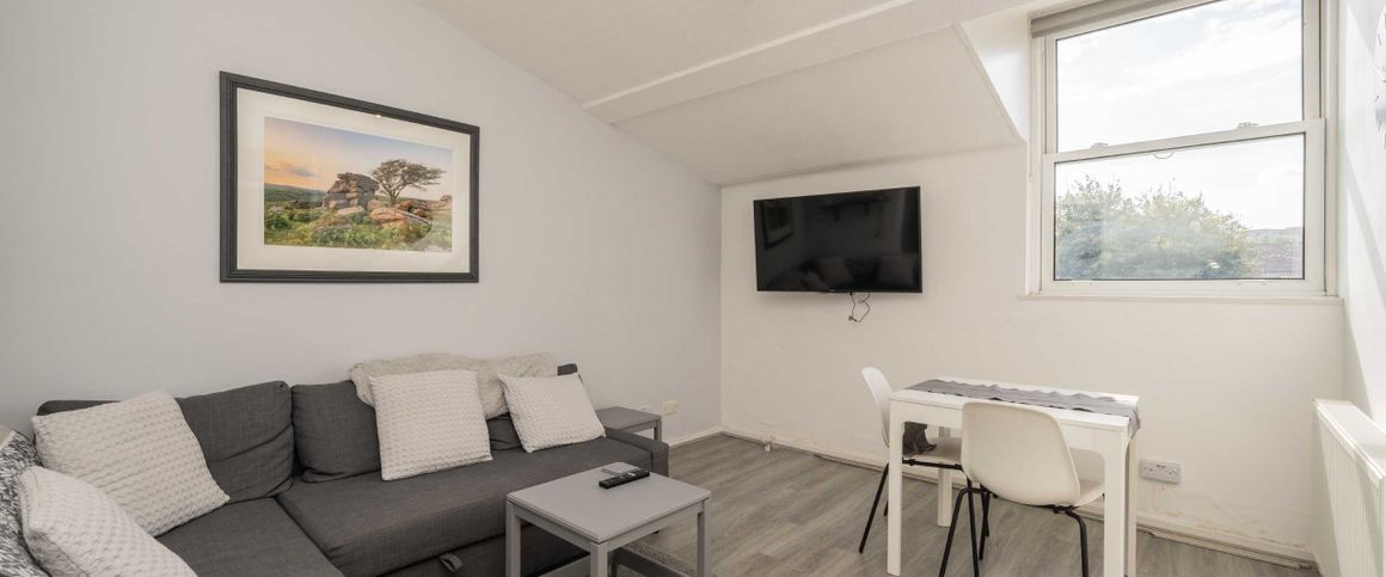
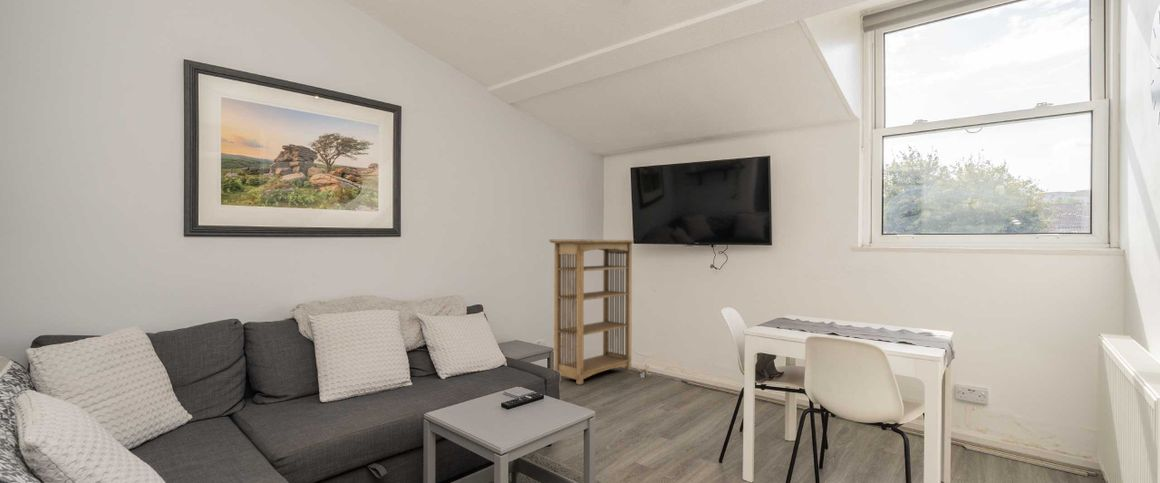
+ bookshelf (594, 298)
